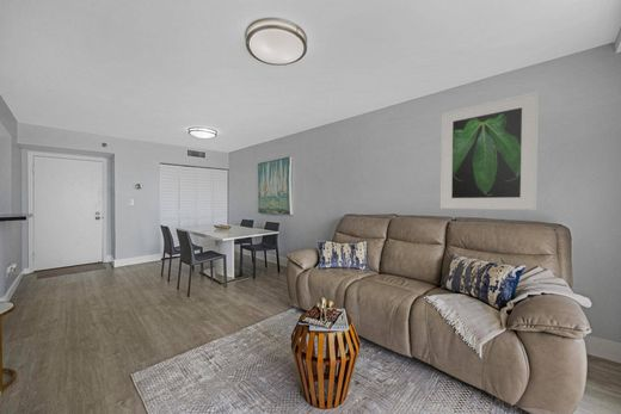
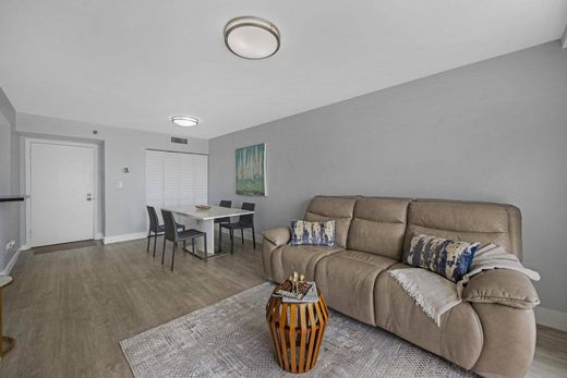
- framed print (484, 156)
